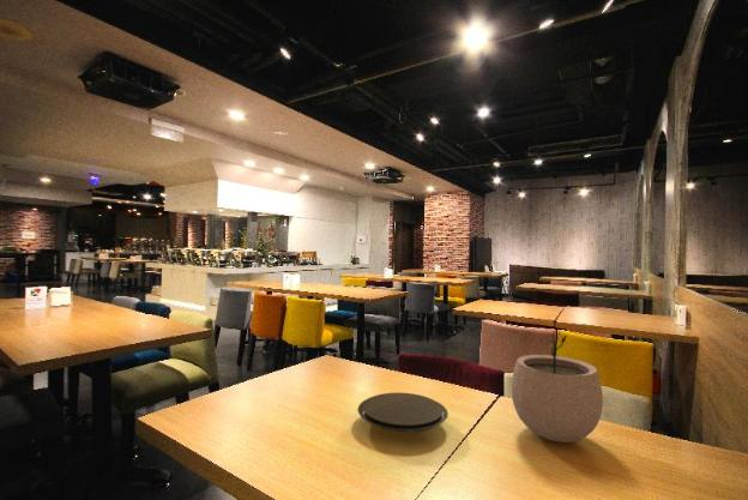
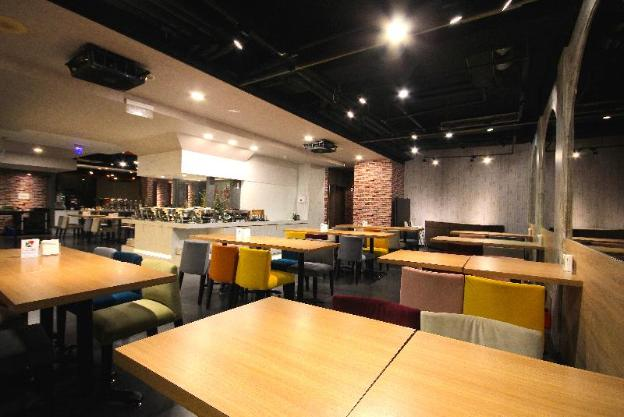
- plant pot (555, 384)
- plate (402, 415)
